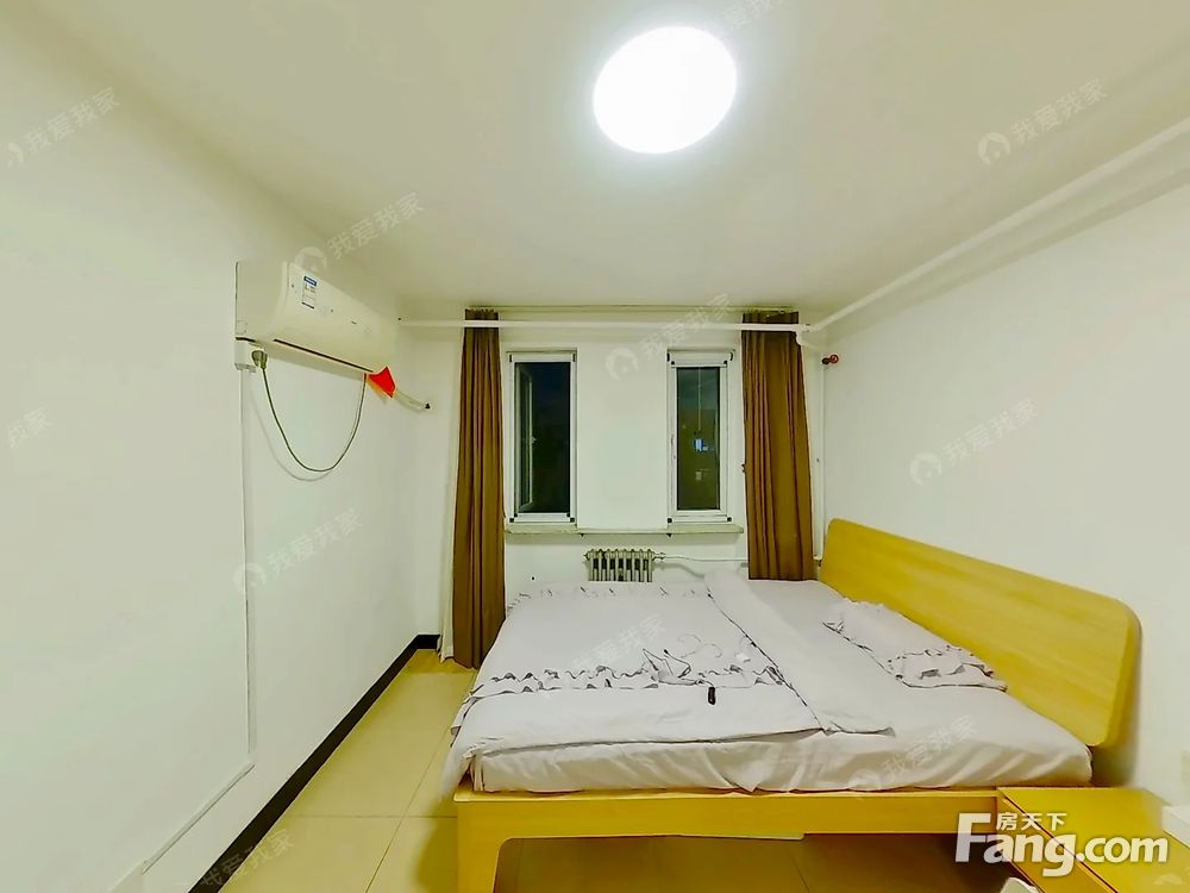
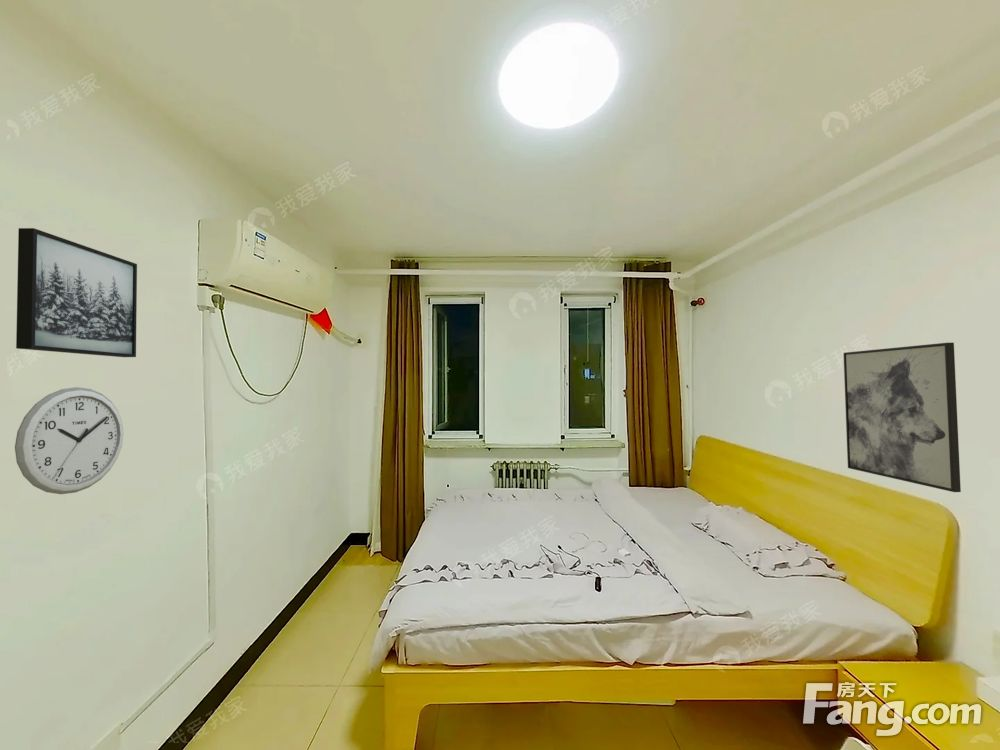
+ wall art (894, 413)
+ wall art (84, 300)
+ wall clock (78, 439)
